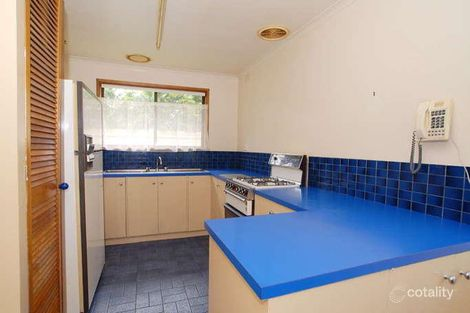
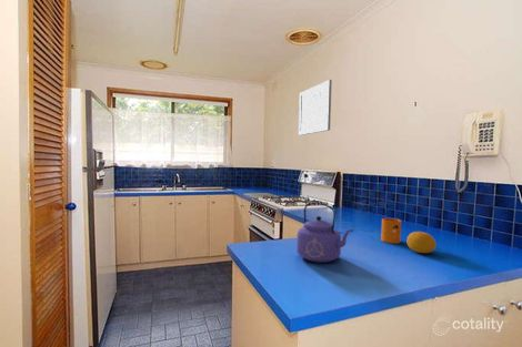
+ wall art (313, 110)
+ kettle (324, 231)
+ mug (392, 229)
+ fruit (420, 242)
